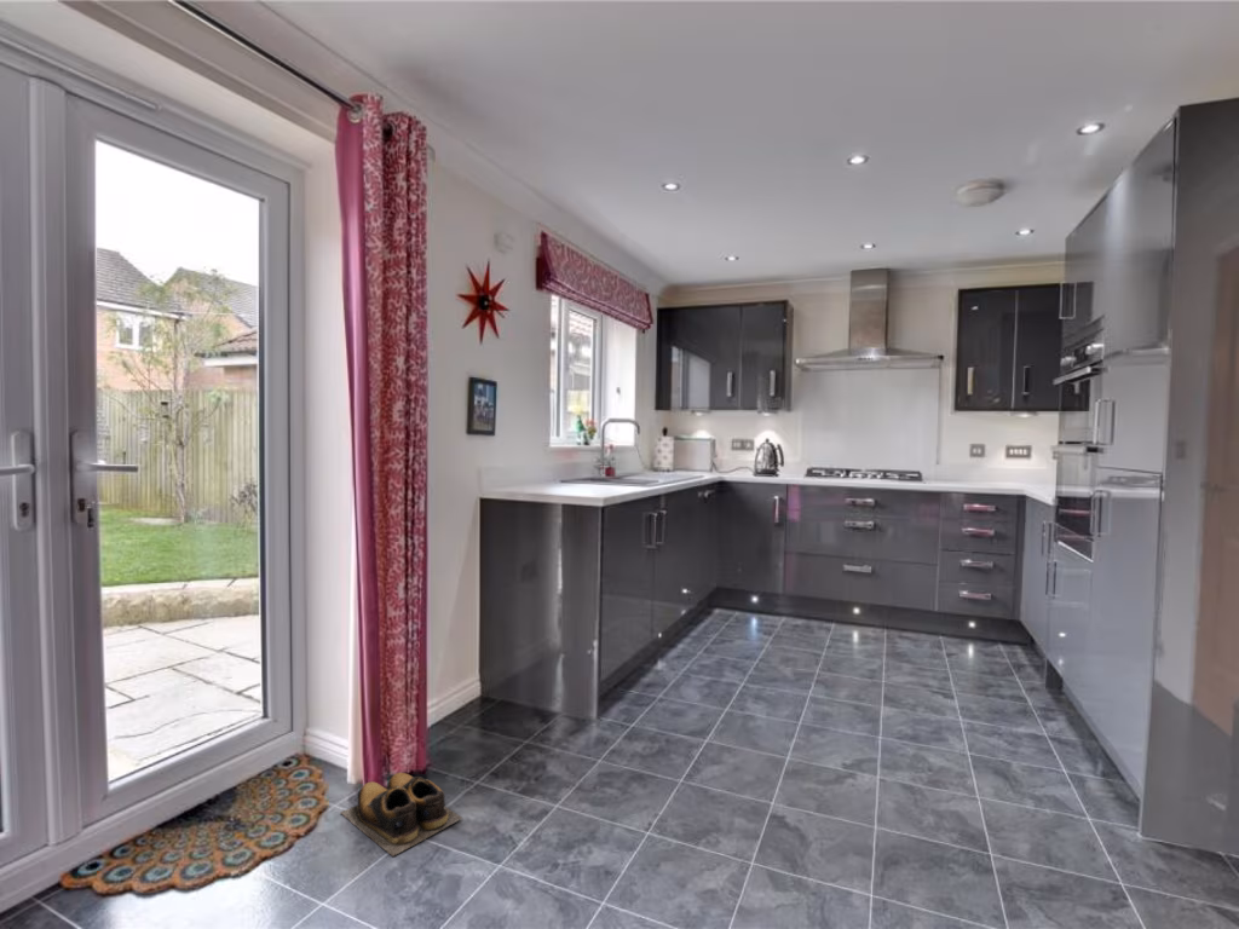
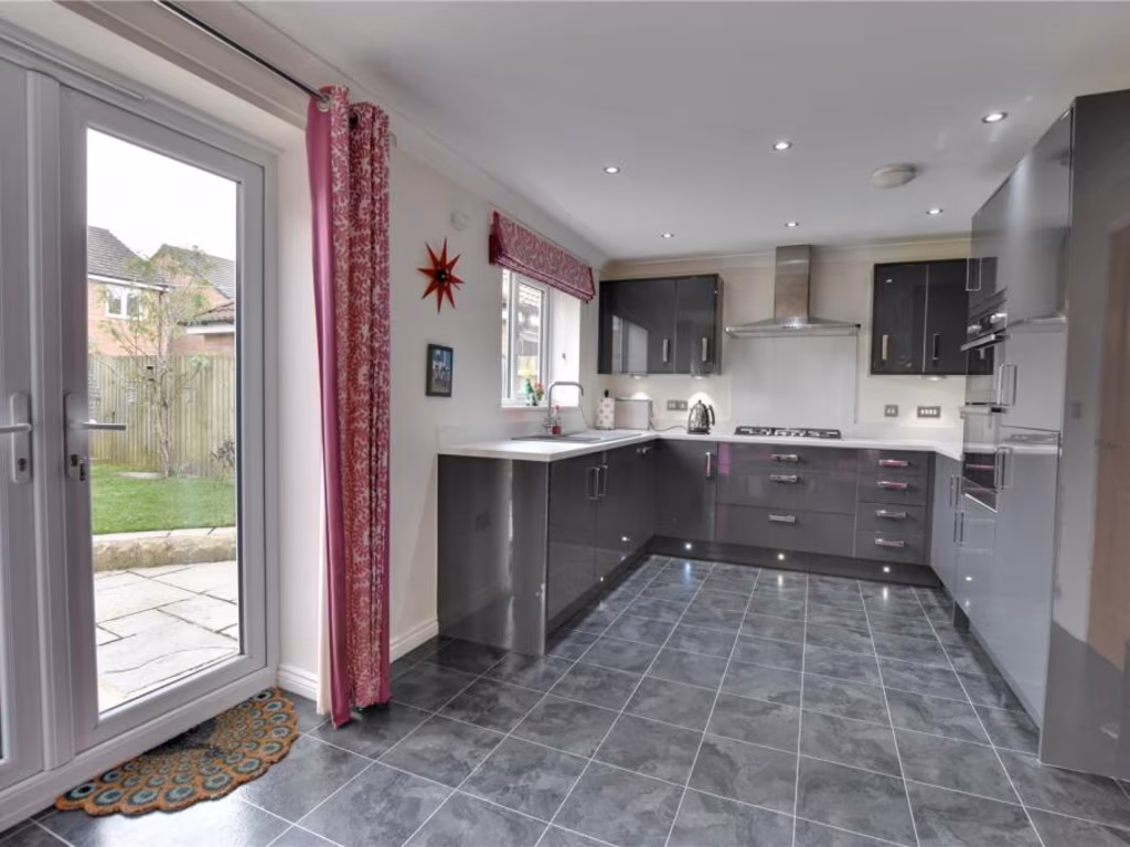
- shoes (400, 798)
